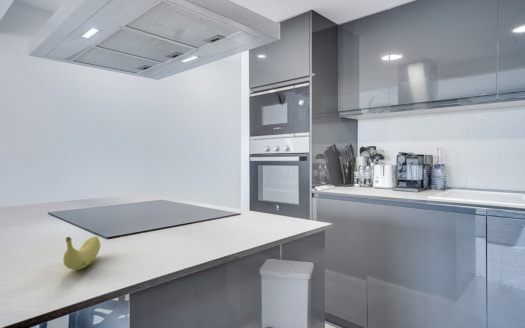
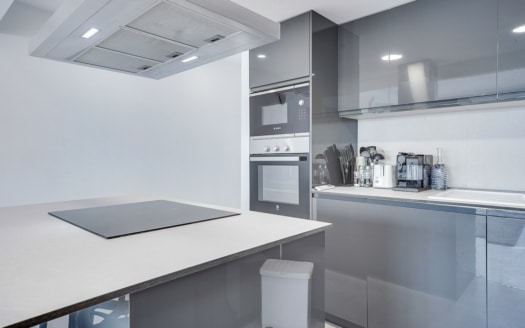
- fruit (83, 247)
